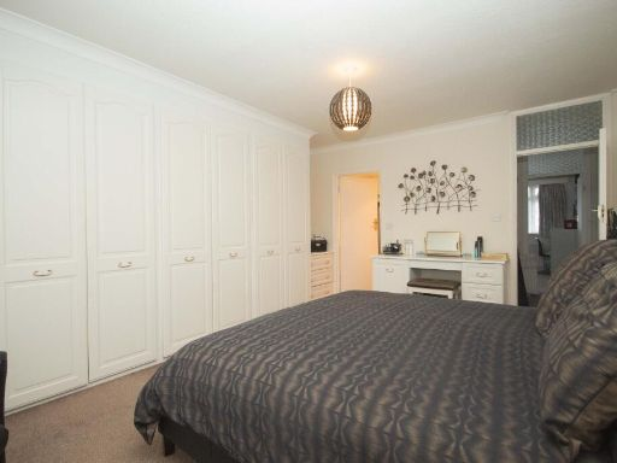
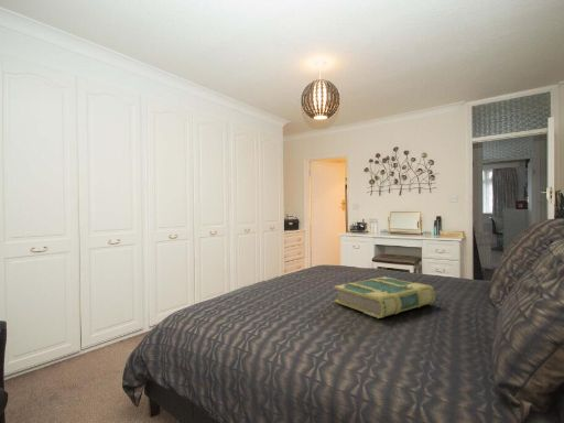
+ book (383, 294)
